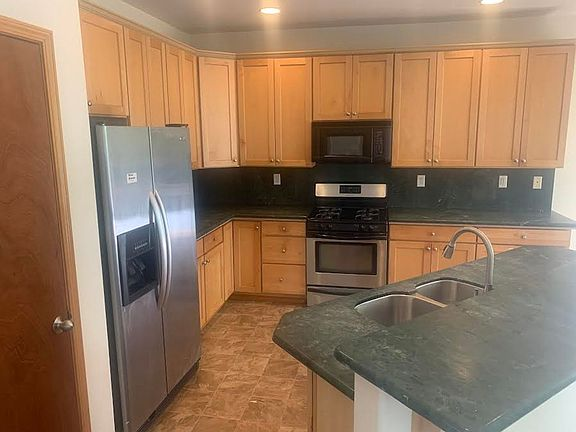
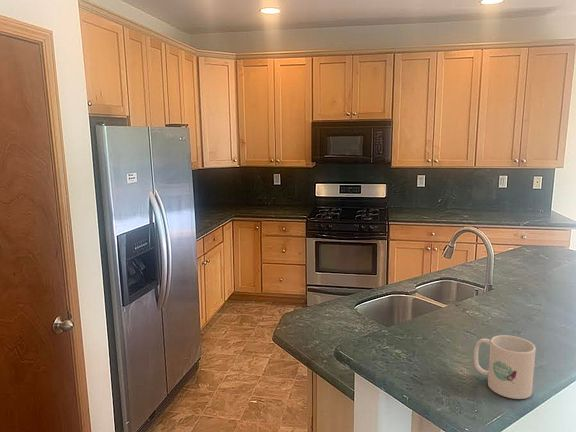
+ mug (502, 362)
